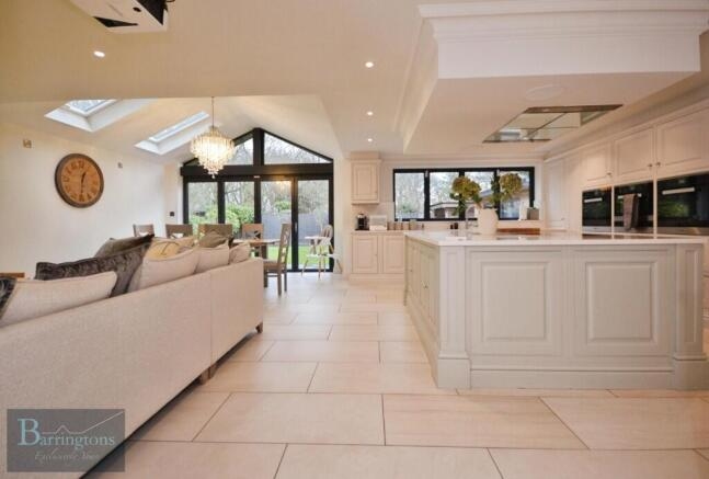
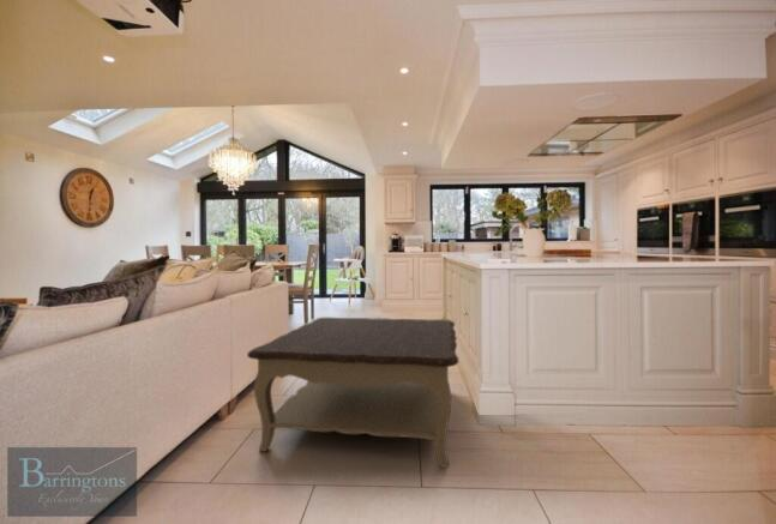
+ coffee table (369, 373)
